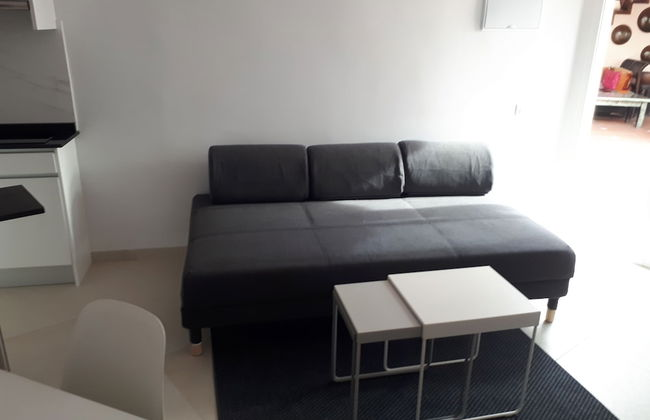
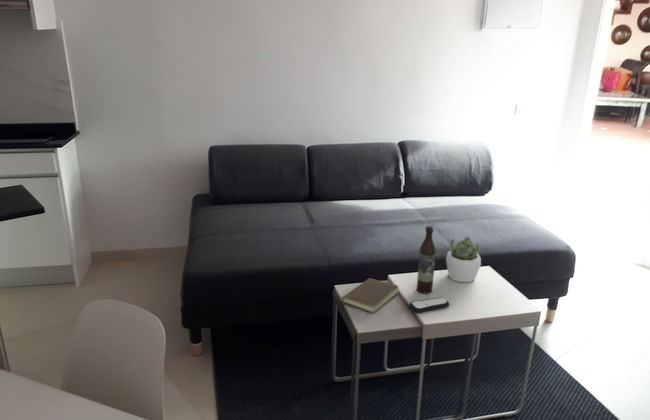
+ wine bottle (427, 259)
+ book (365, 292)
+ succulent plant (463, 259)
+ remote control (429, 304)
